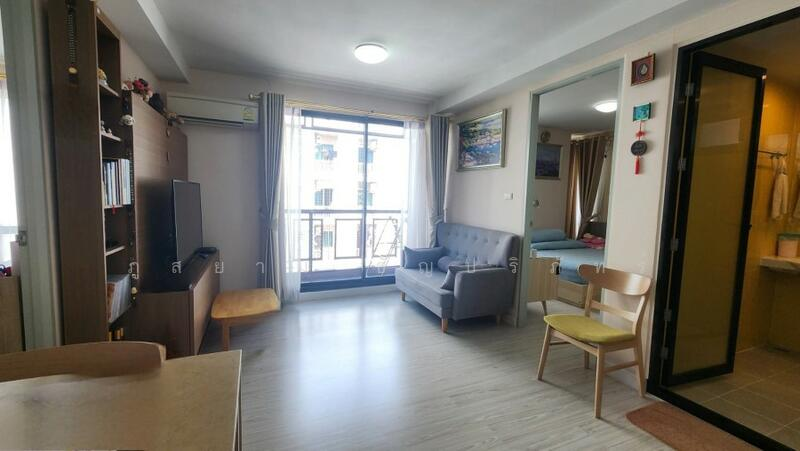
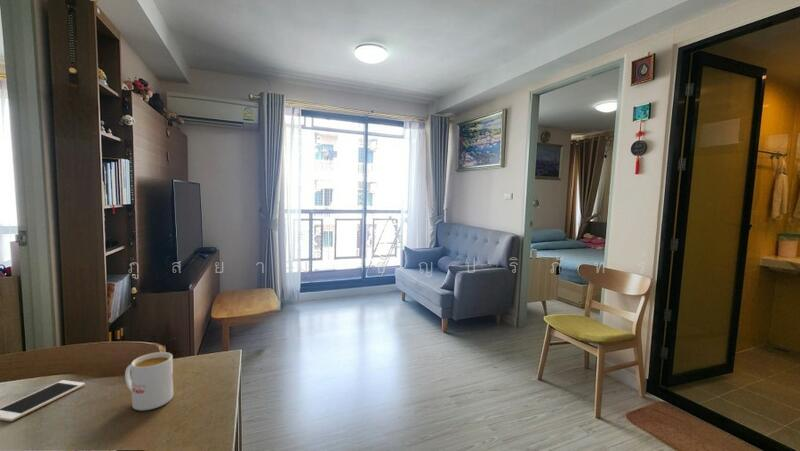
+ mug (146, 379)
+ cell phone (39, 398)
